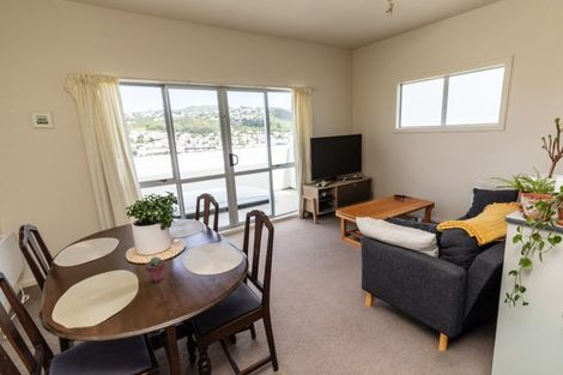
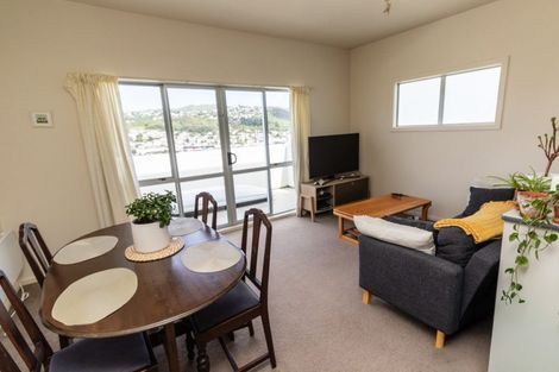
- potted succulent (156, 267)
